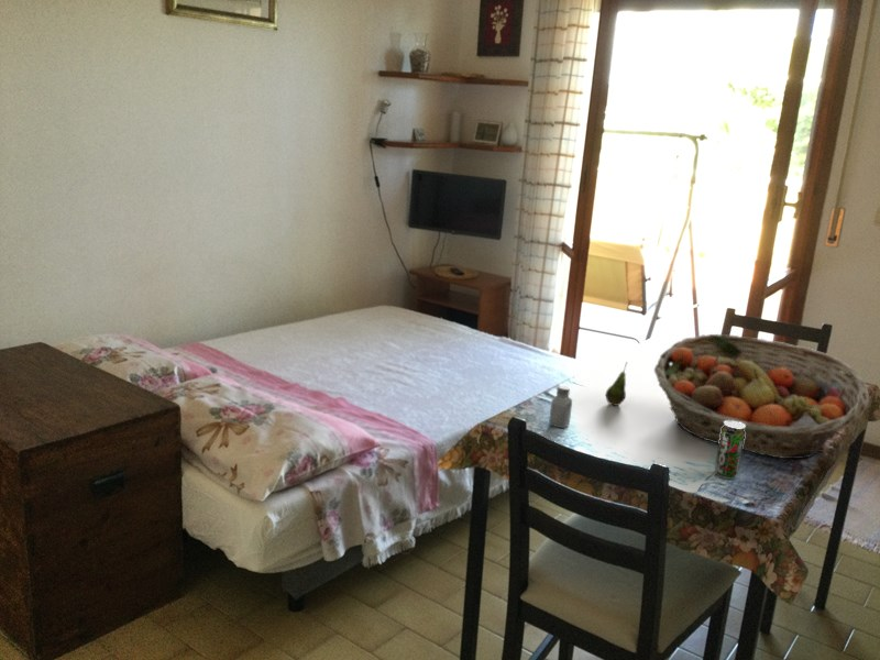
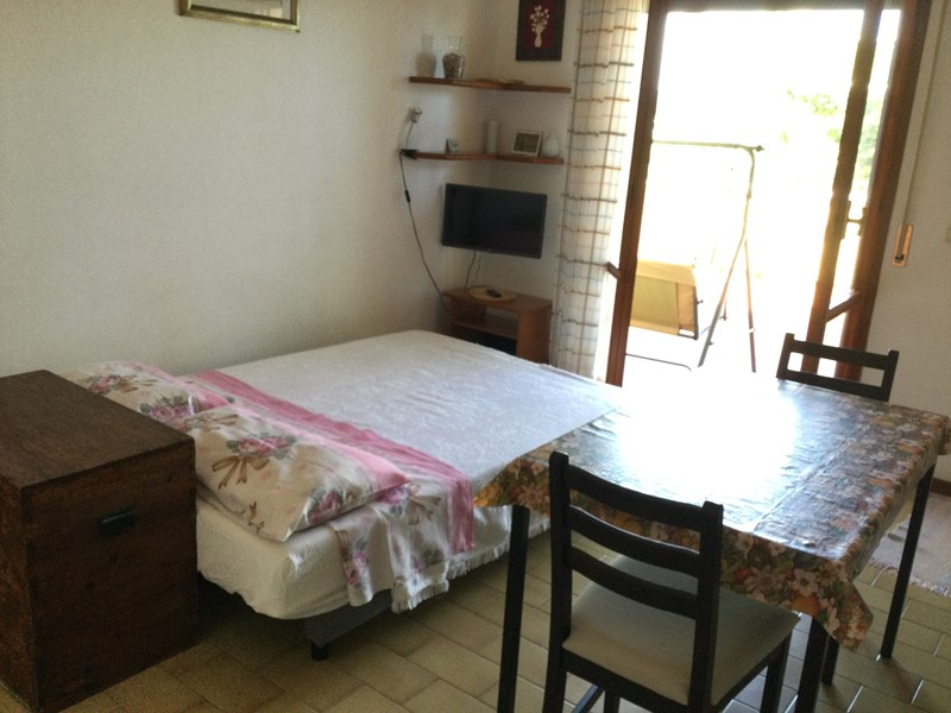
- fruit (617, 383)
- beverage can (729, 450)
- fruit basket (754, 393)
- saltshaker (561, 406)
